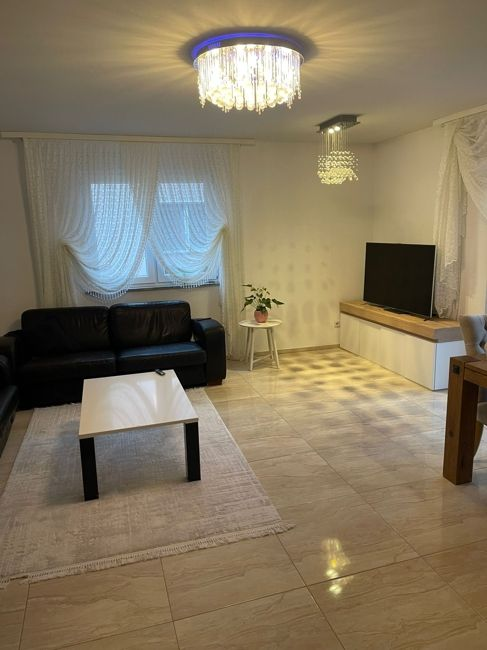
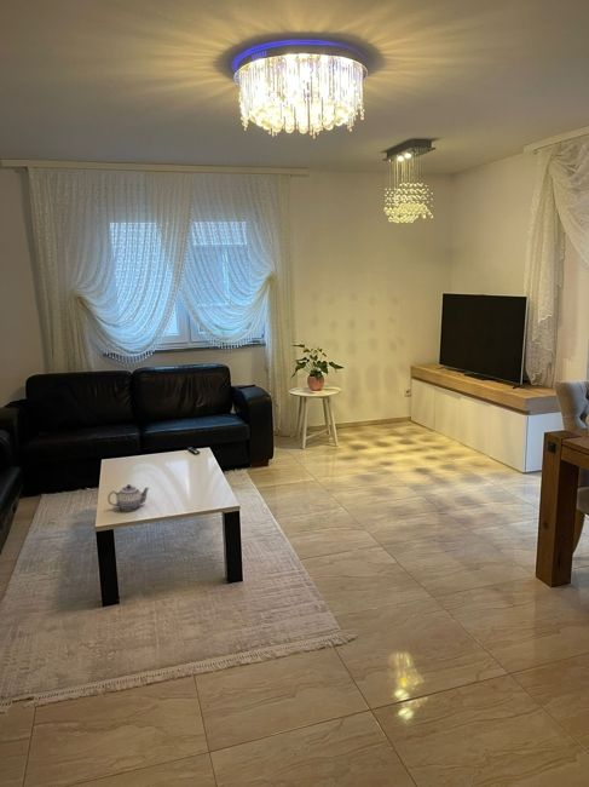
+ teapot (128, 495)
